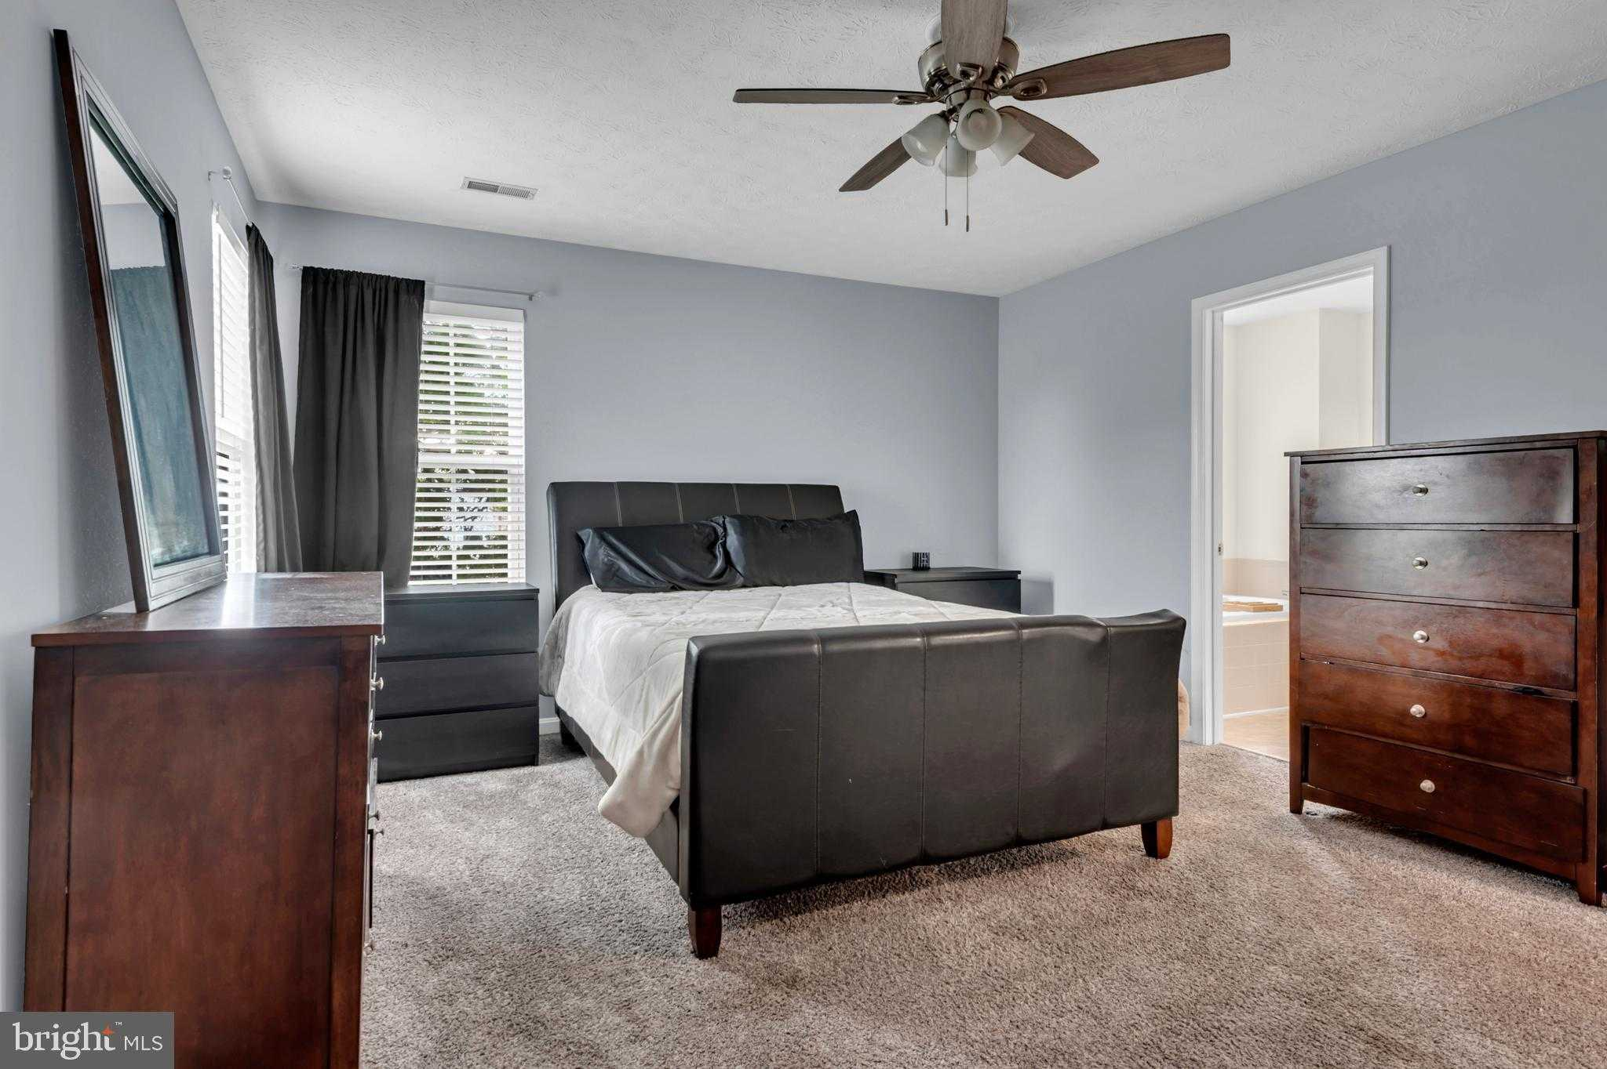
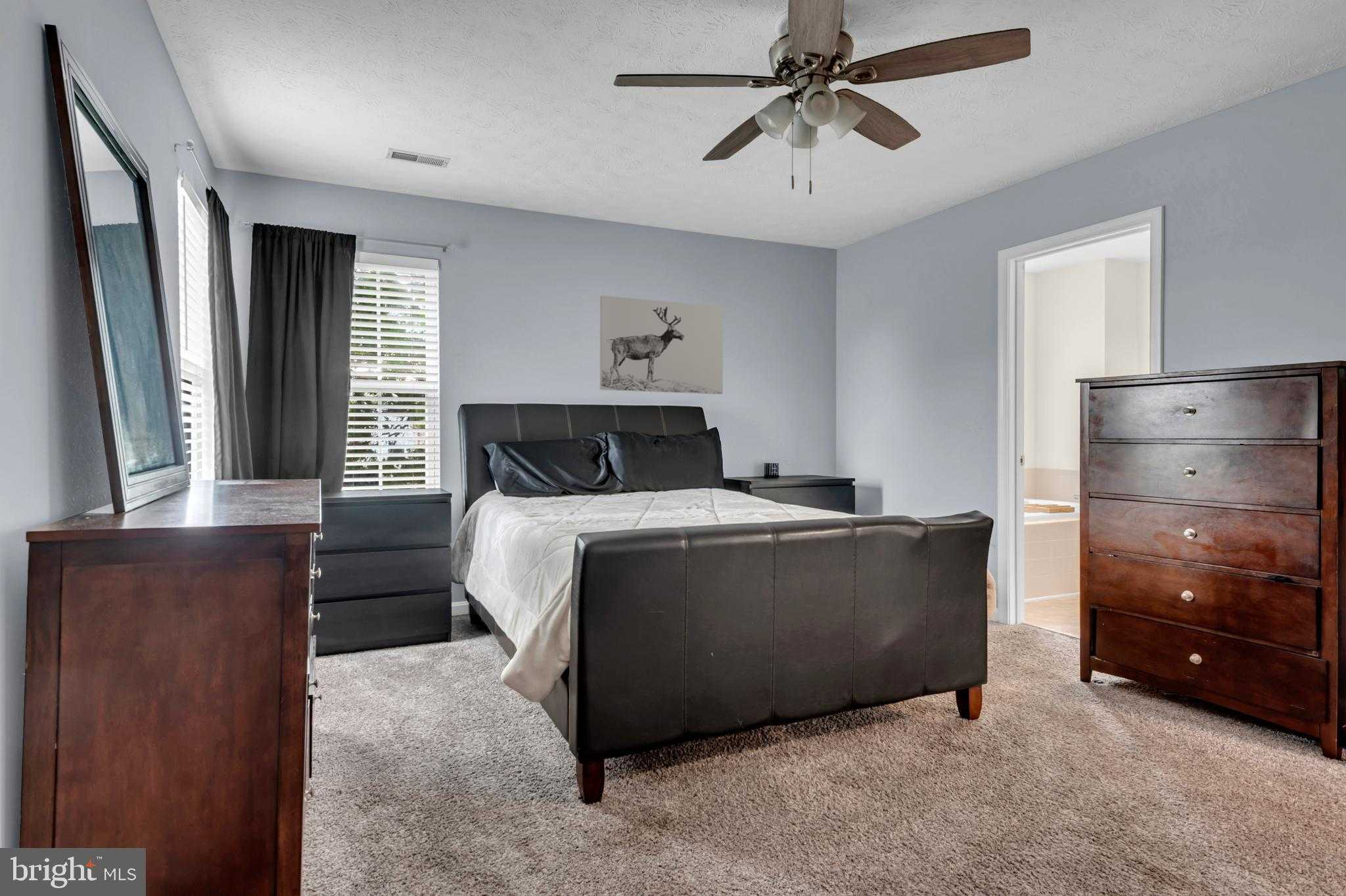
+ wall art (663, 347)
